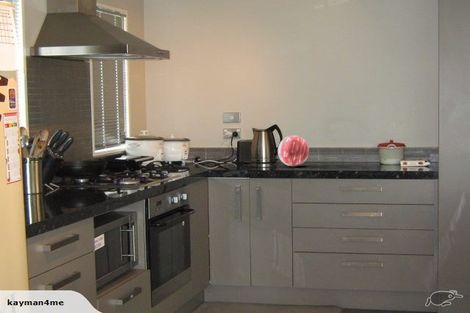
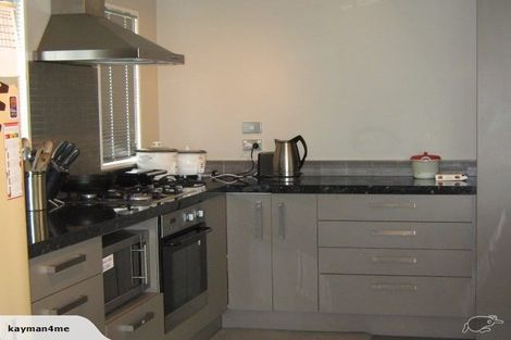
- decorative orb (293, 150)
